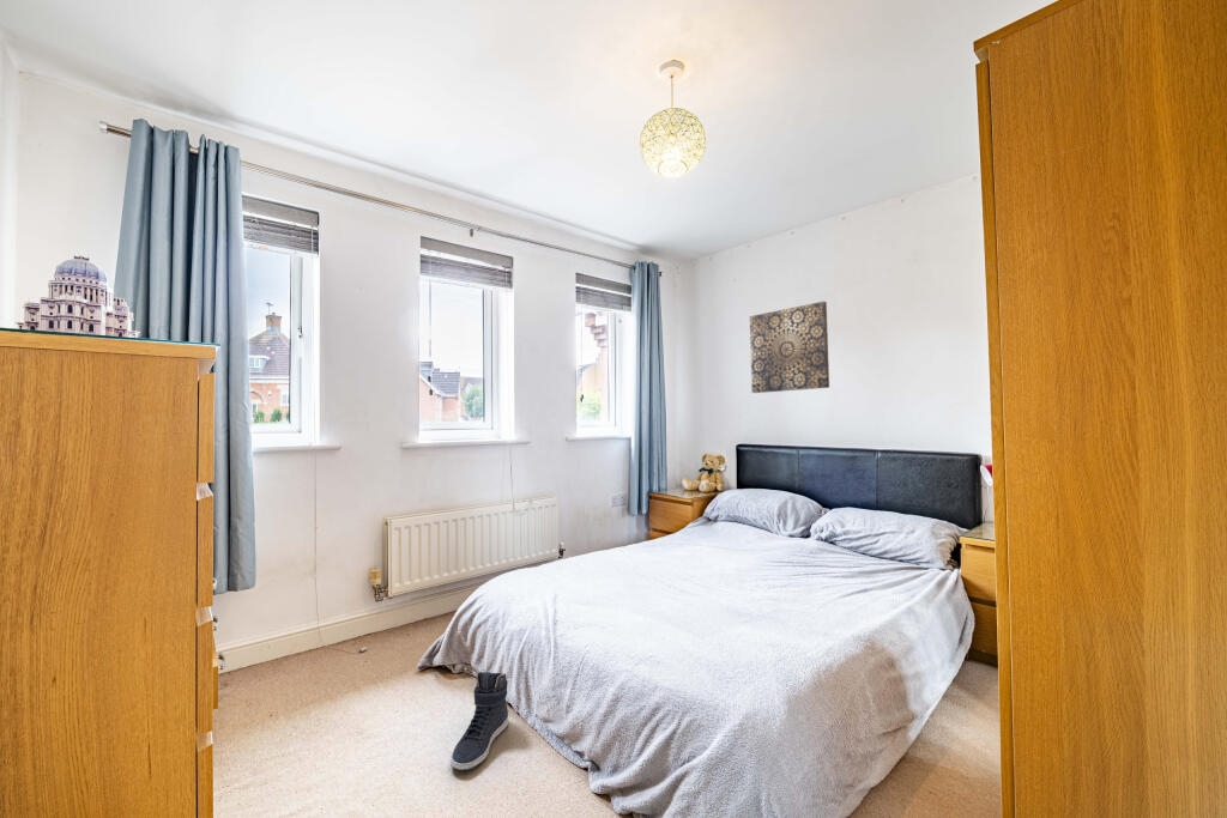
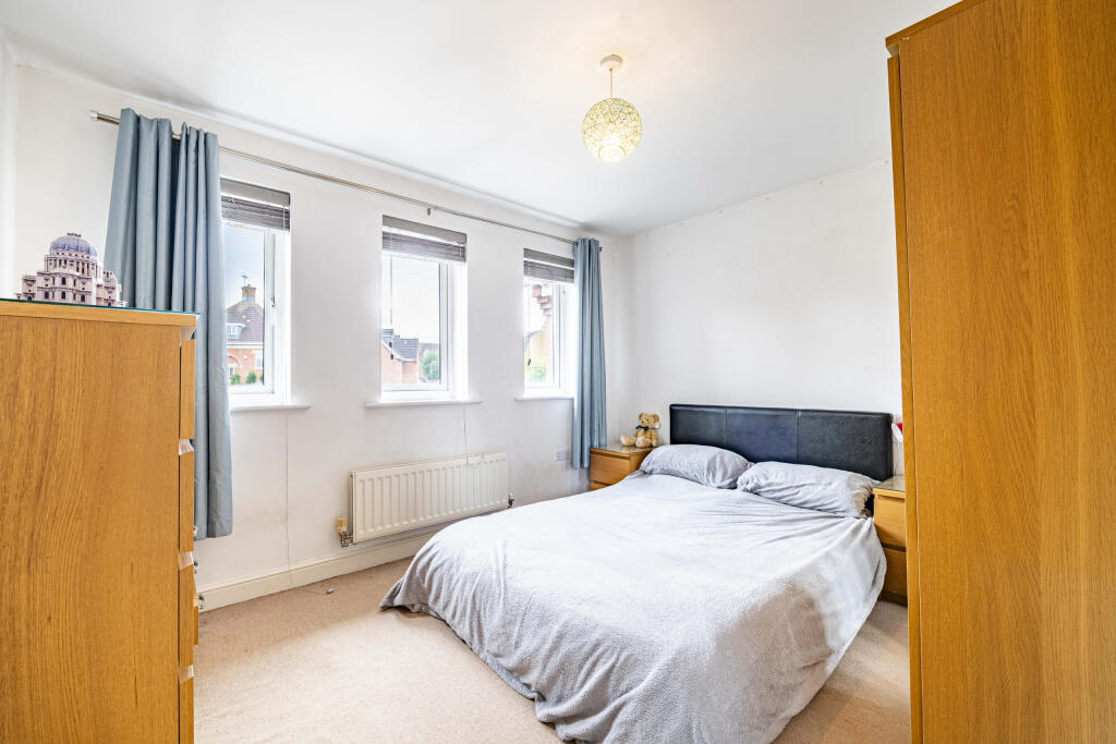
- wall art (786, 350)
- sneaker (482, 711)
